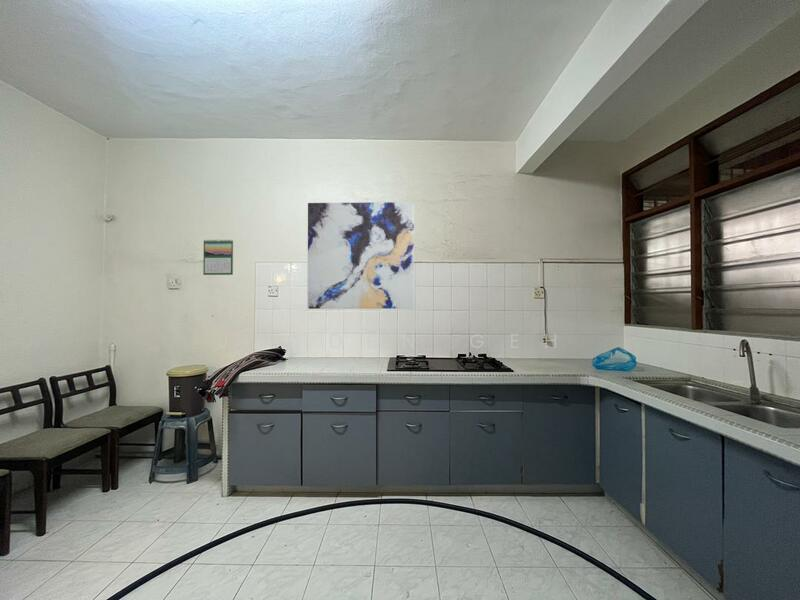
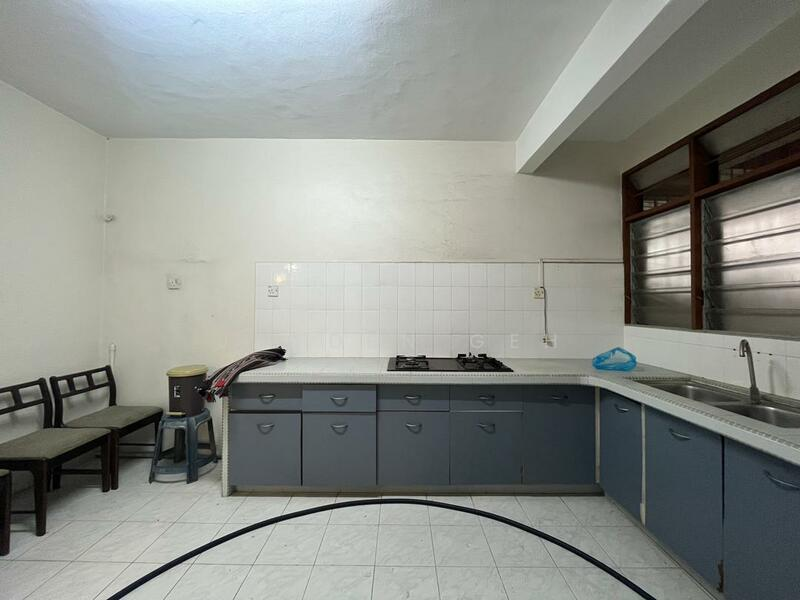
- wall art (361, 255)
- calendar (218, 256)
